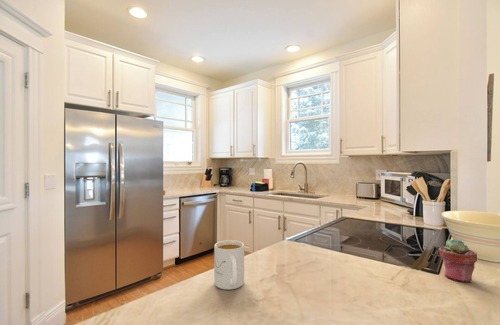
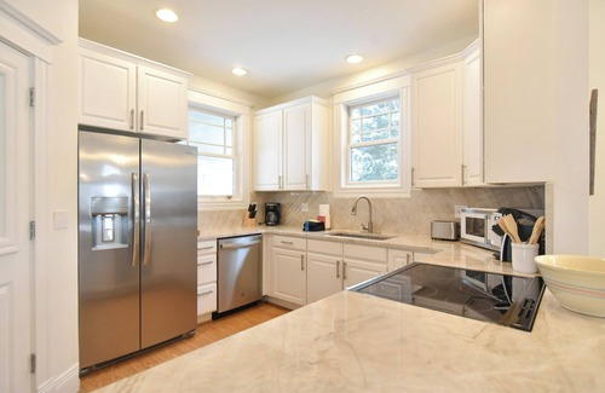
- mug (230, 265)
- potted succulent (457, 258)
